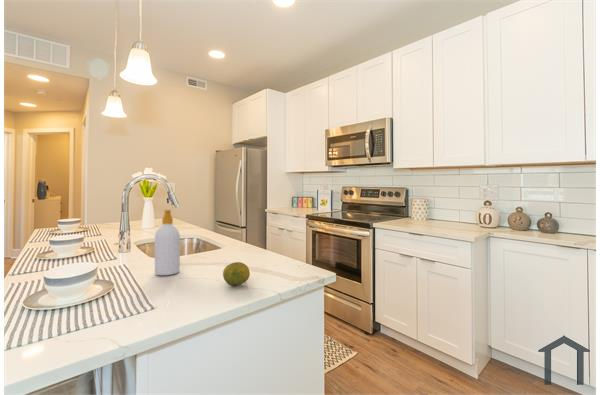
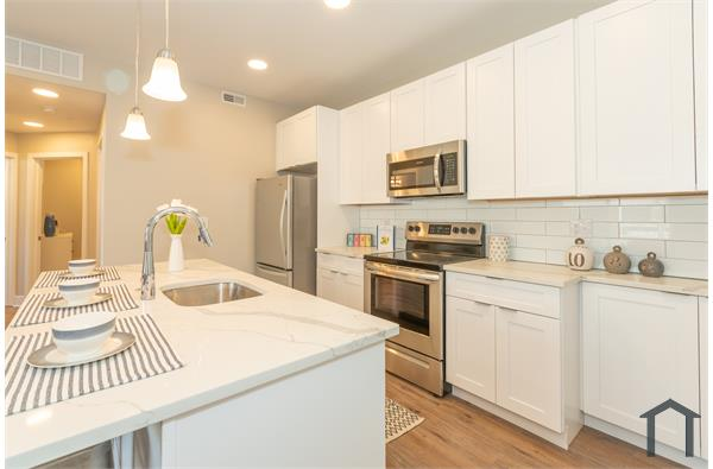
- soap bottle (167, 241)
- fruit (236, 273)
